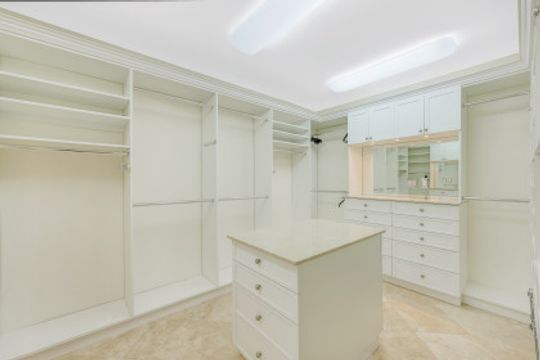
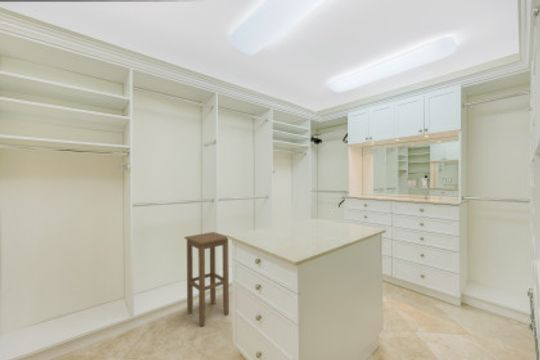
+ stool (207, 275)
